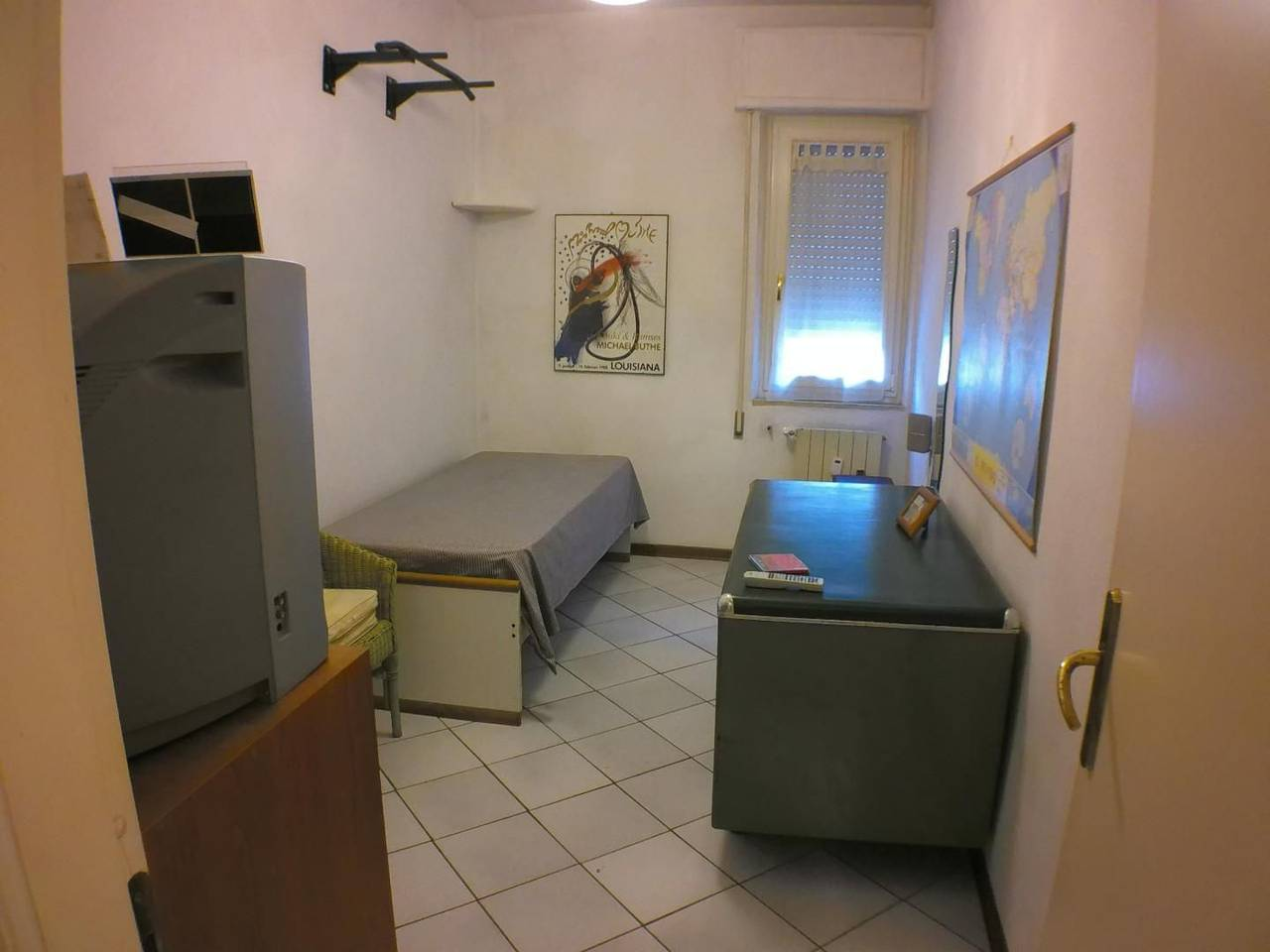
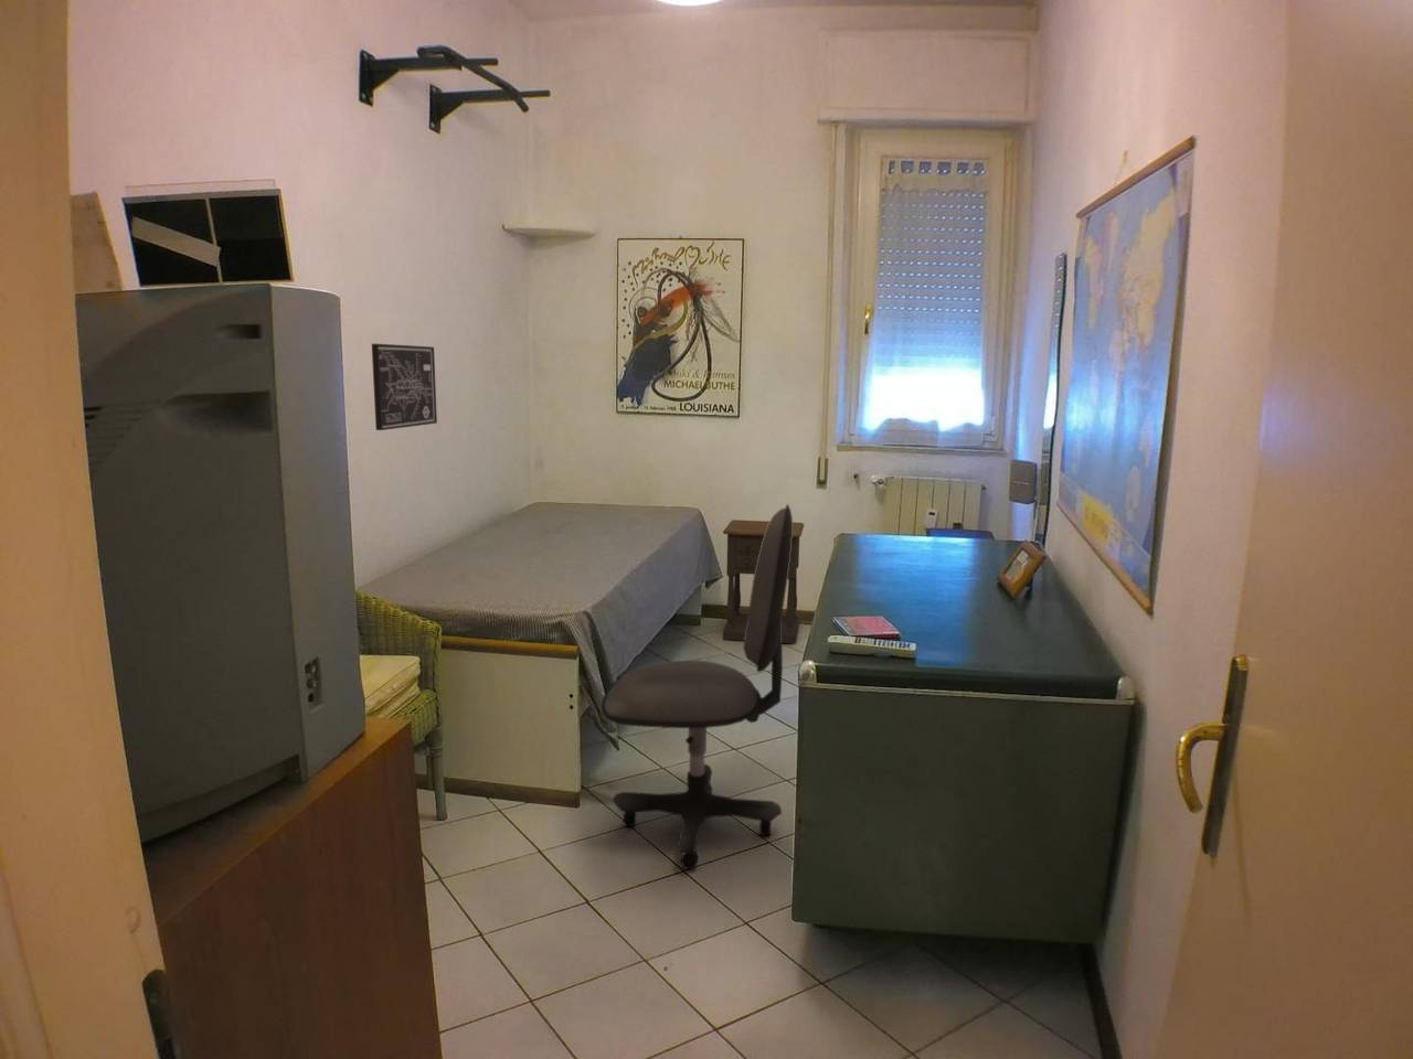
+ office chair (695, 671)
+ nightstand (754, 573)
+ wall art (406, 386)
